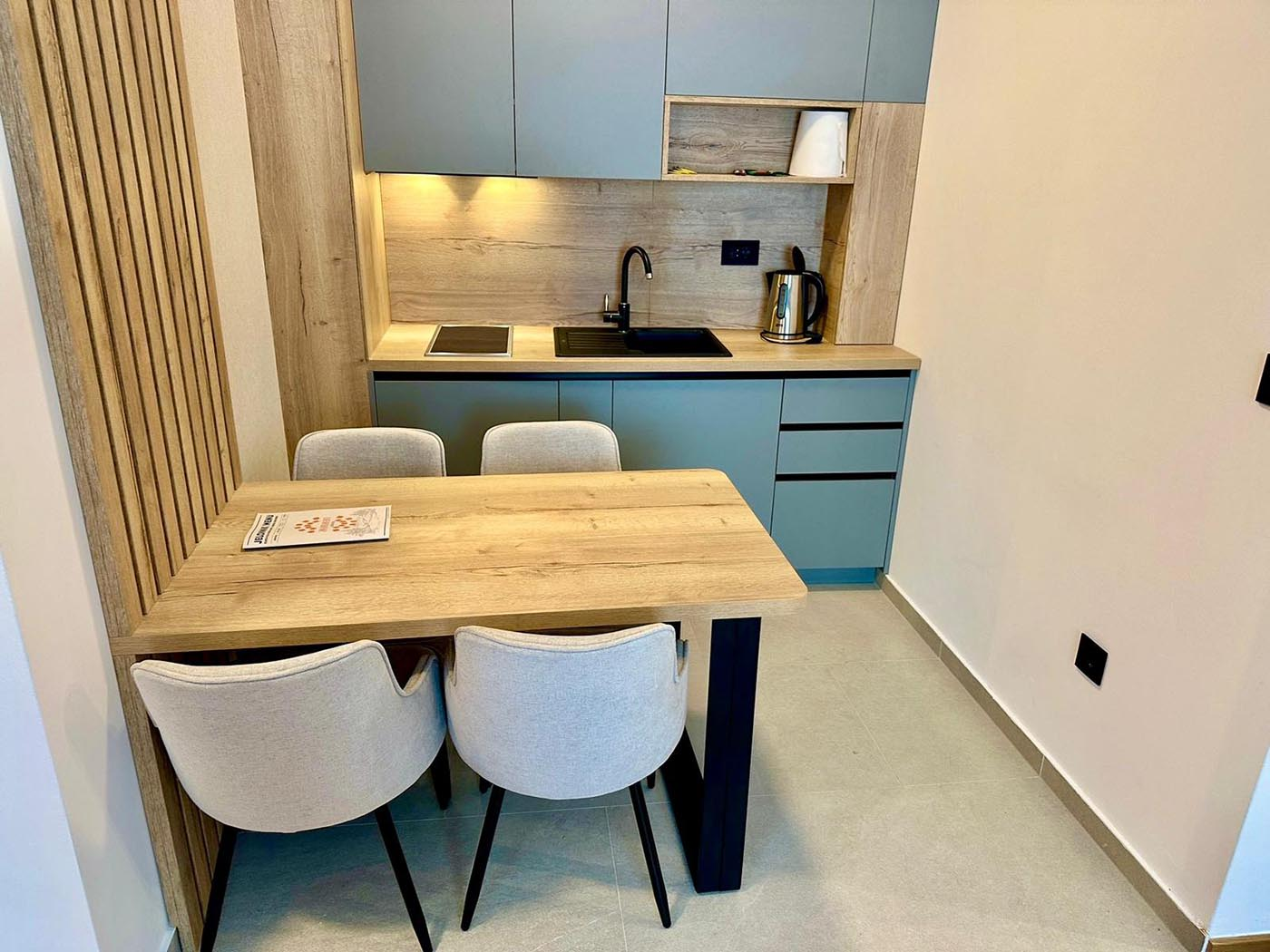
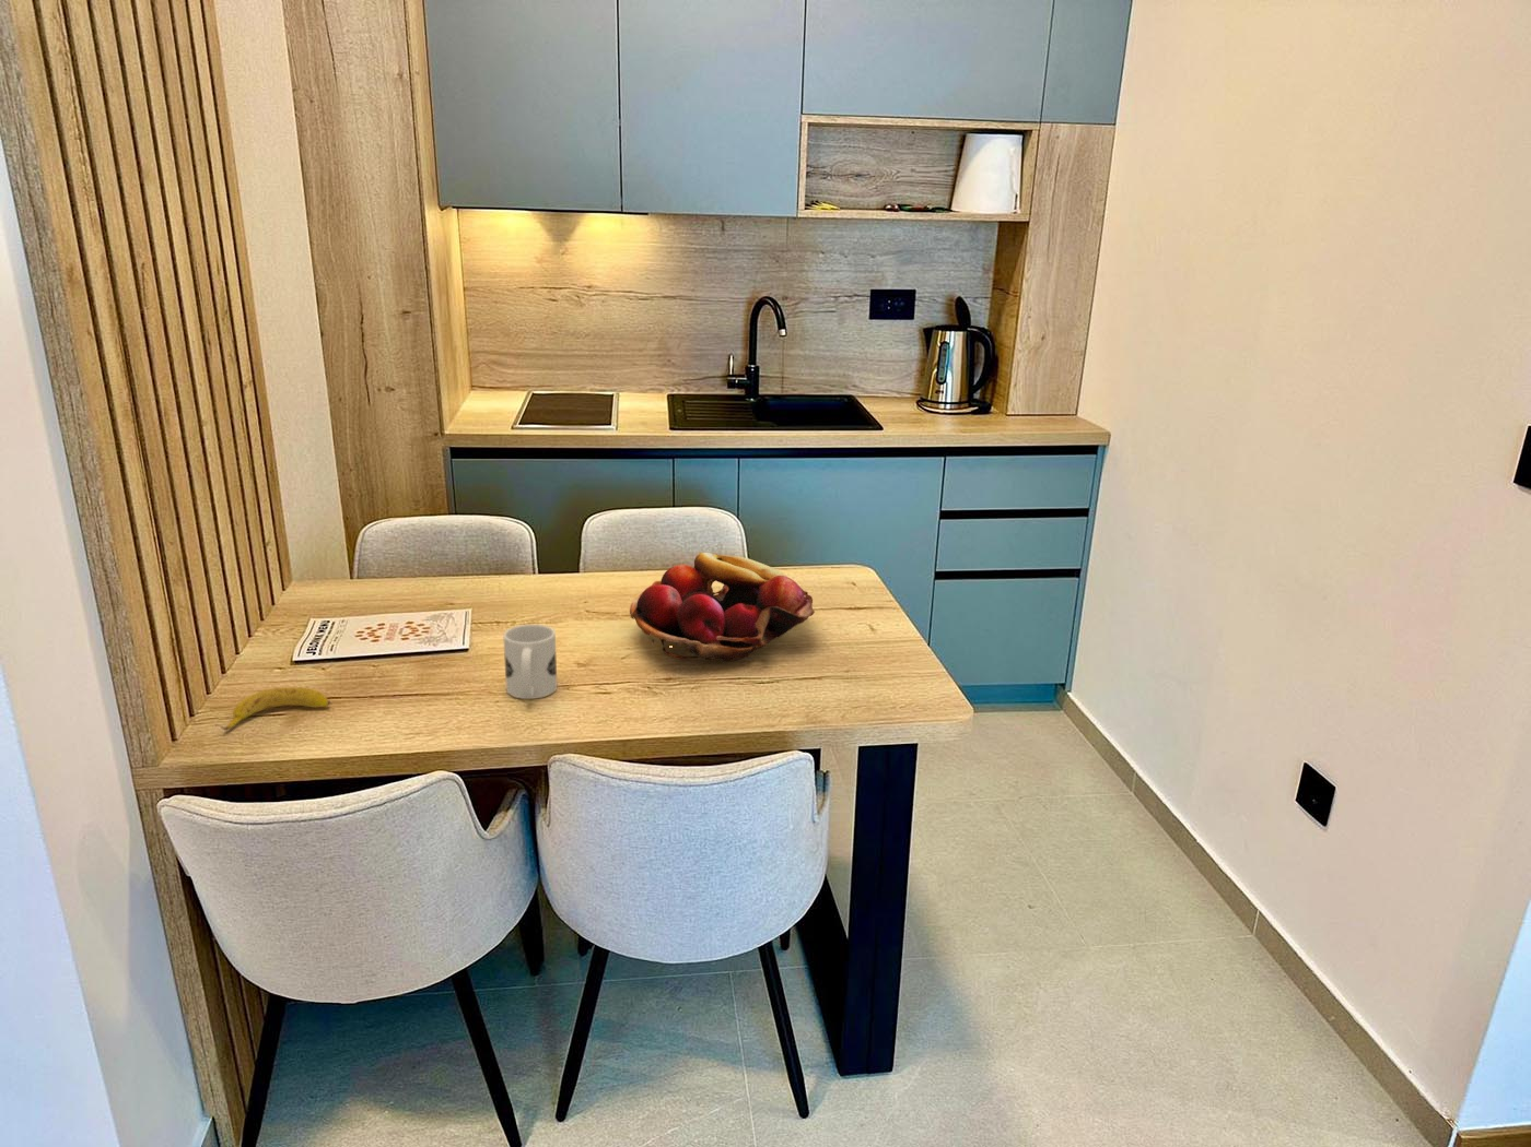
+ fruit basket (722, 600)
+ mug (529, 665)
+ banana (275, 706)
